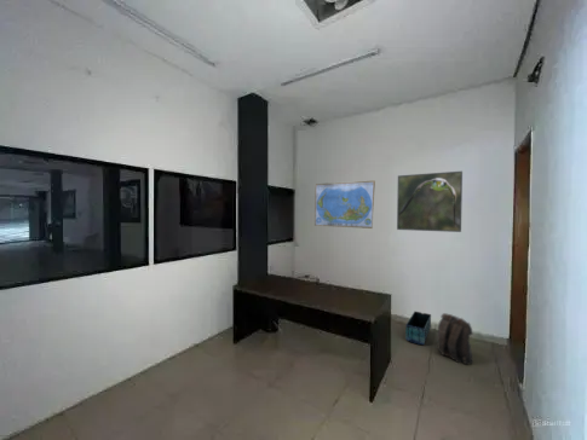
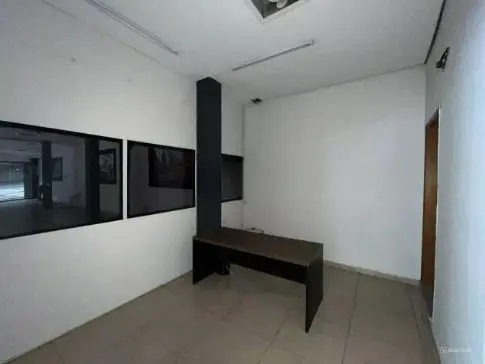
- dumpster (419, 328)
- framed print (427, 202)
- backpack (454, 336)
- world map (343, 204)
